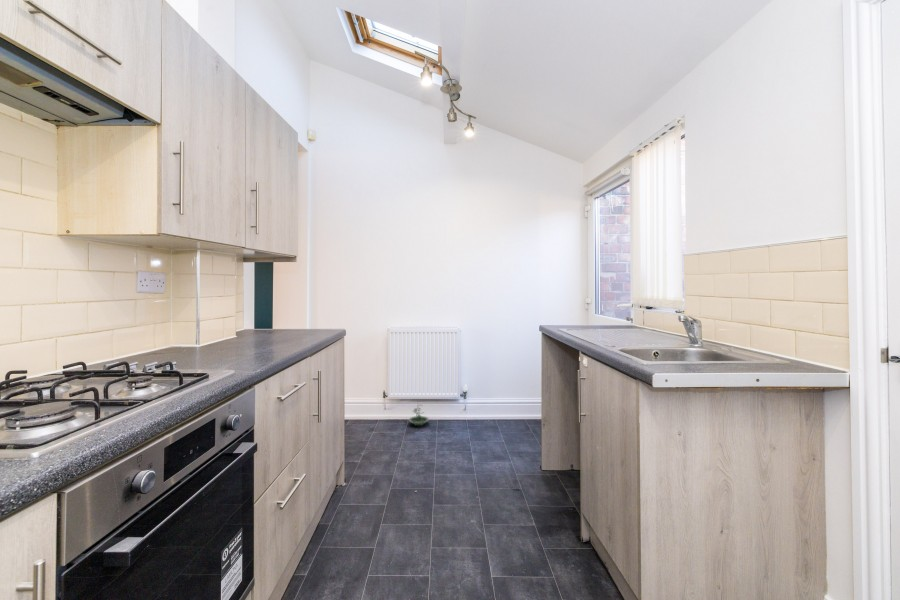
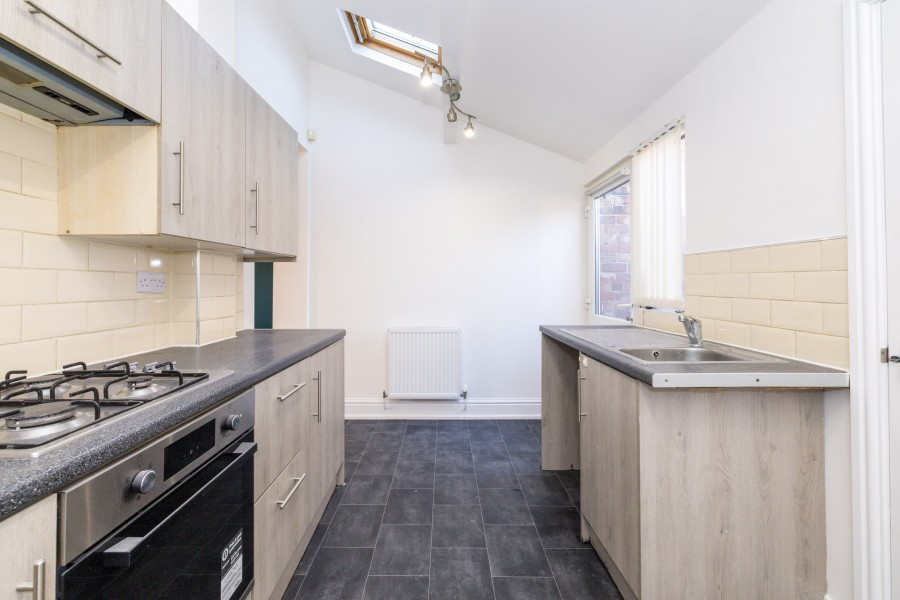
- terrarium (418, 407)
